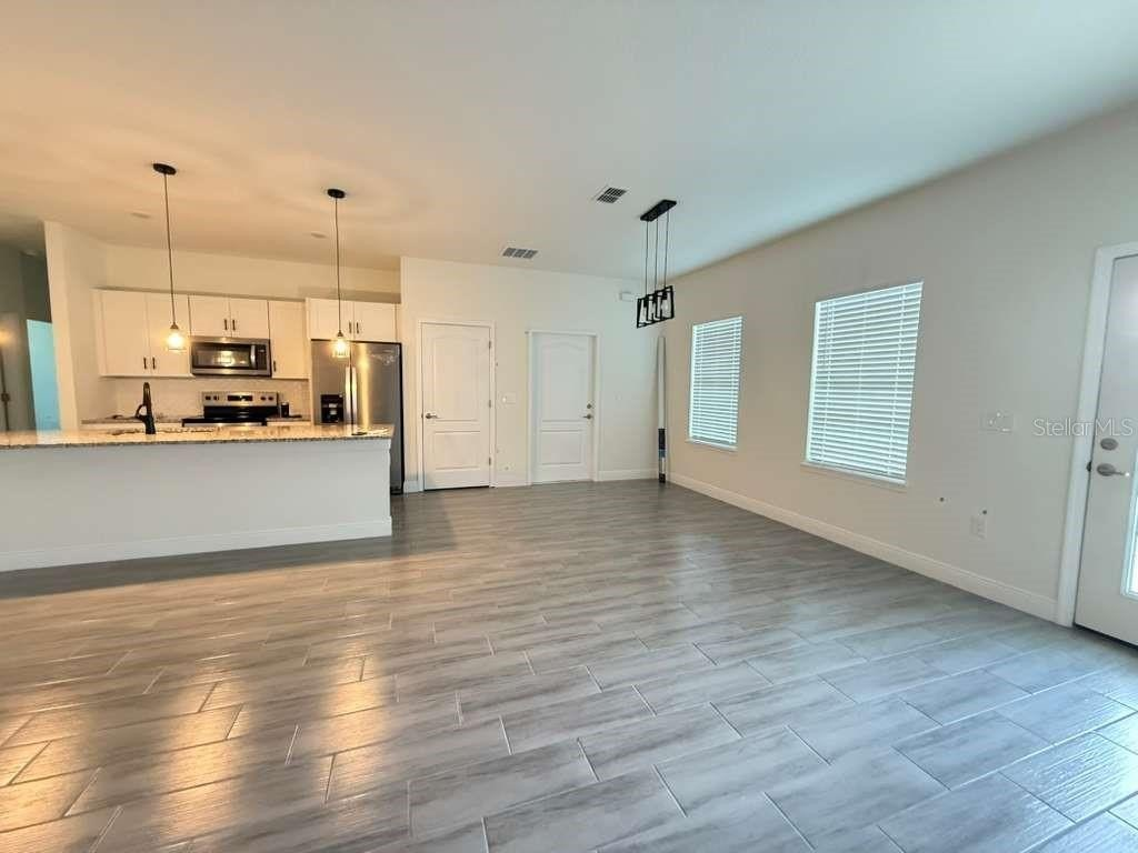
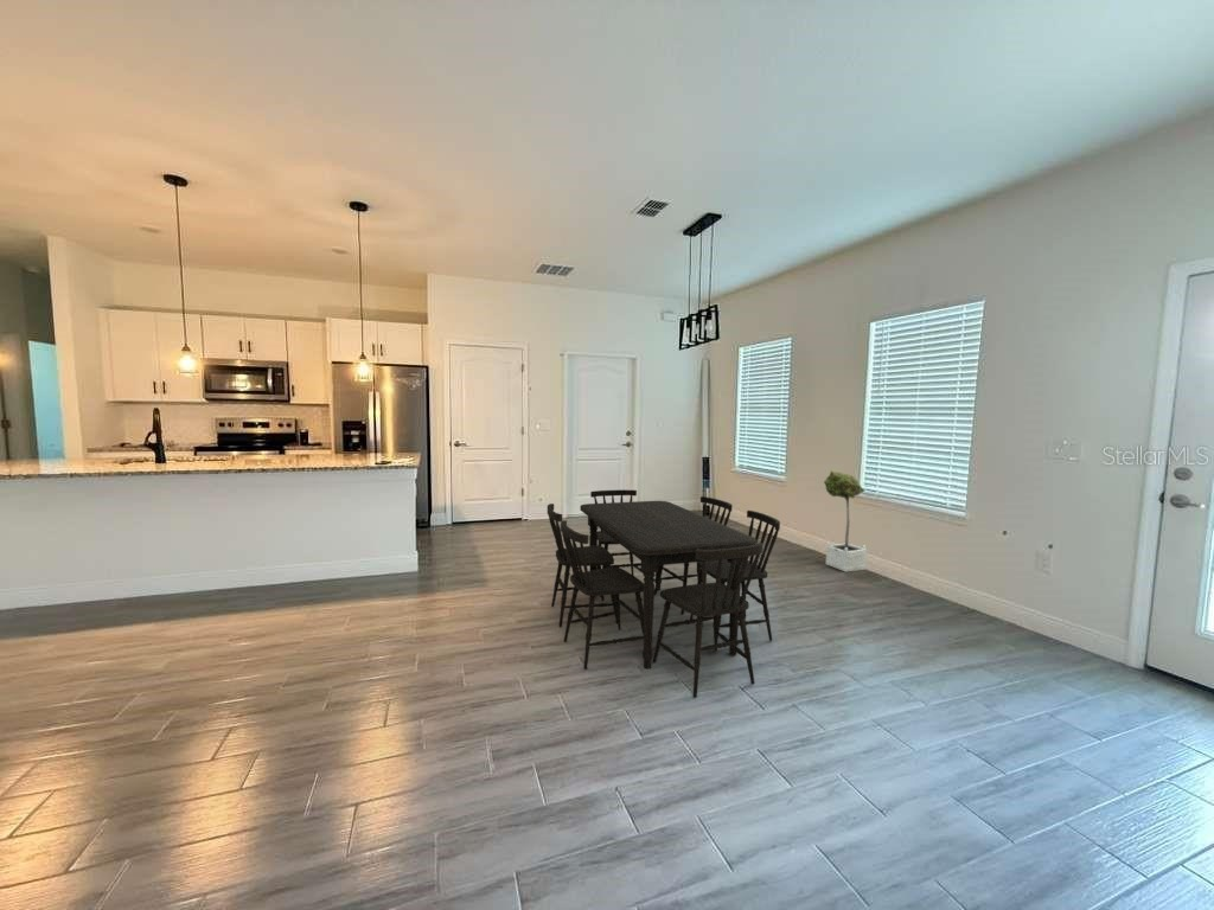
+ dining table (653, 566)
+ potted tree (846, 518)
